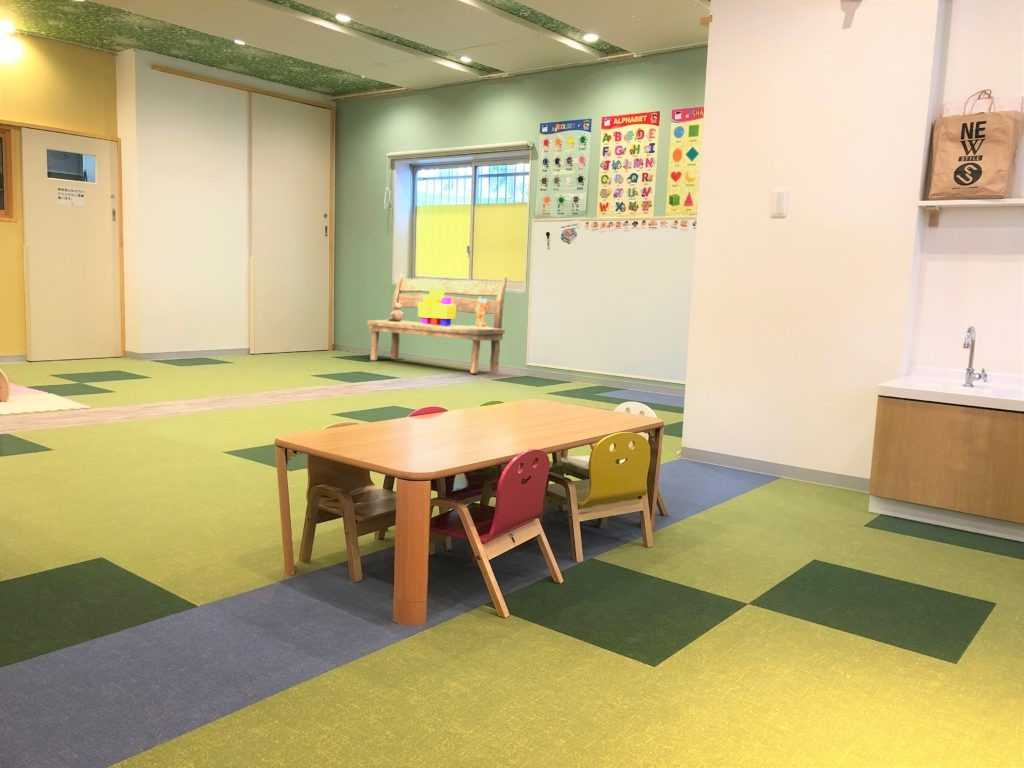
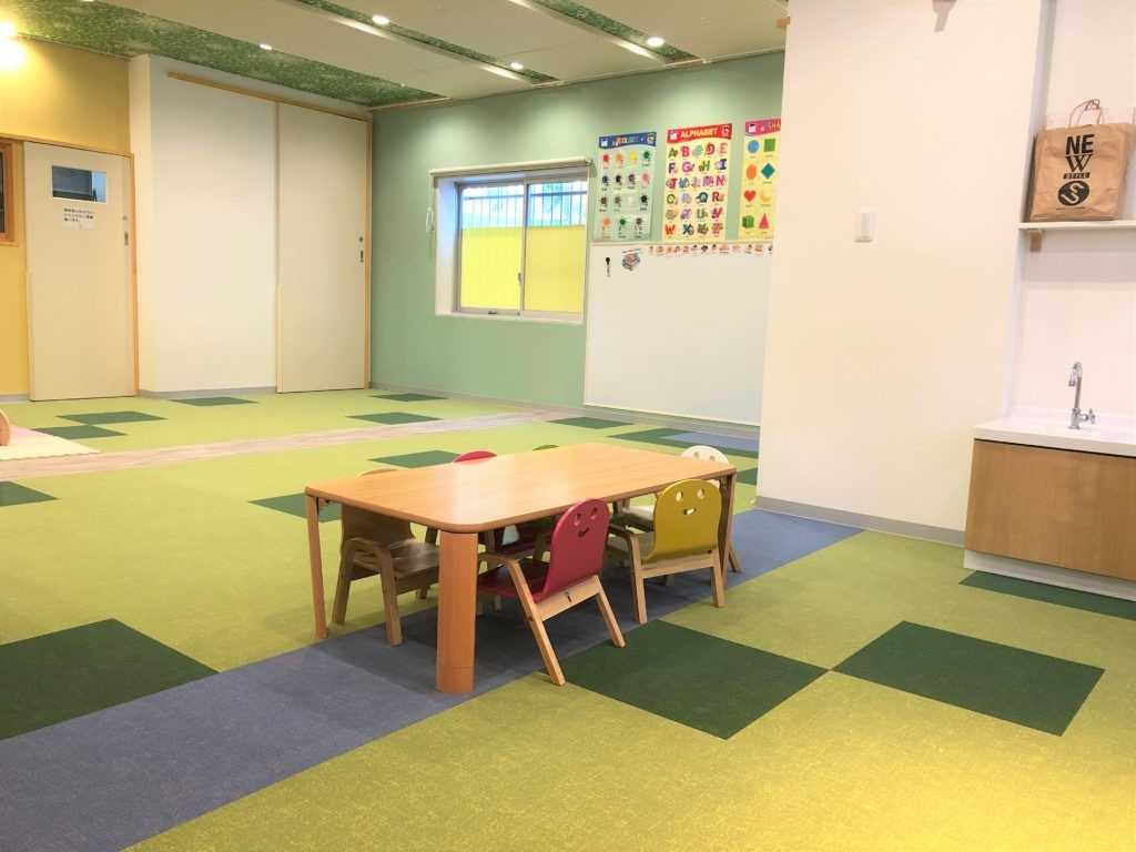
- bench (435, 325)
- block tower (436, 306)
- toy house (481, 312)
- stuffed bear (395, 310)
